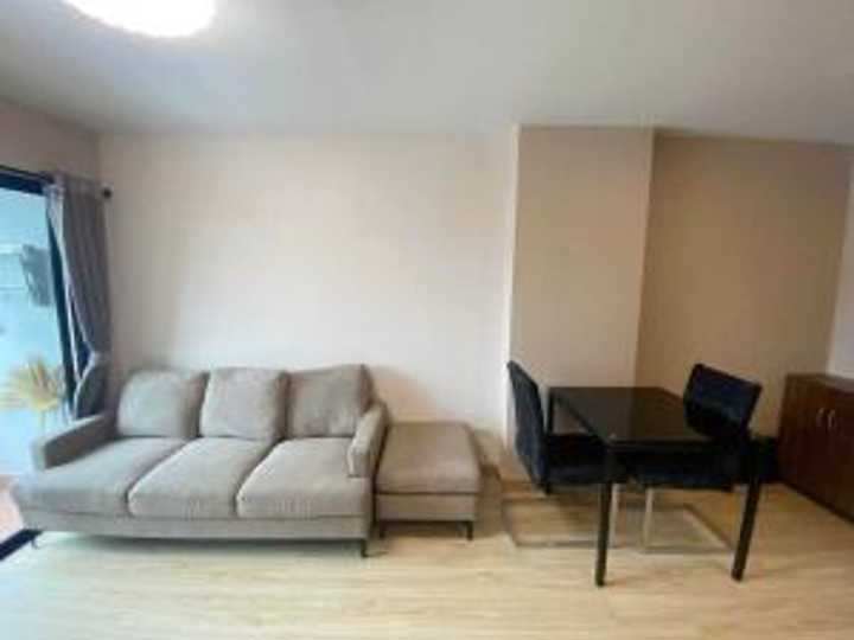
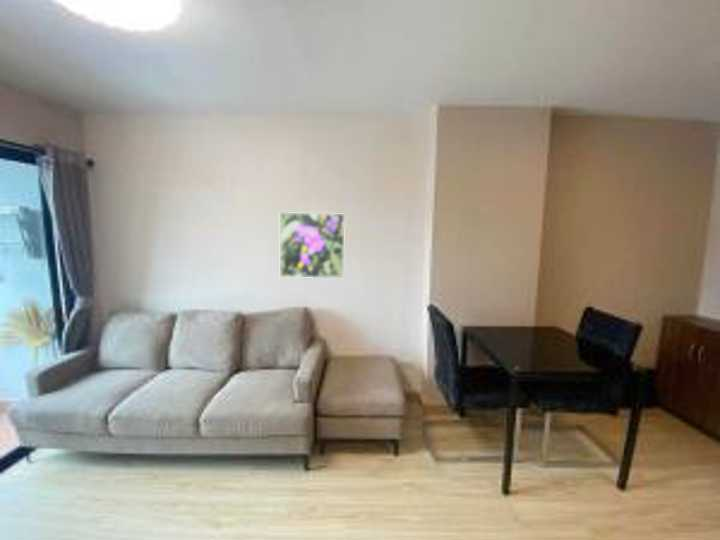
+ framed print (312, 245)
